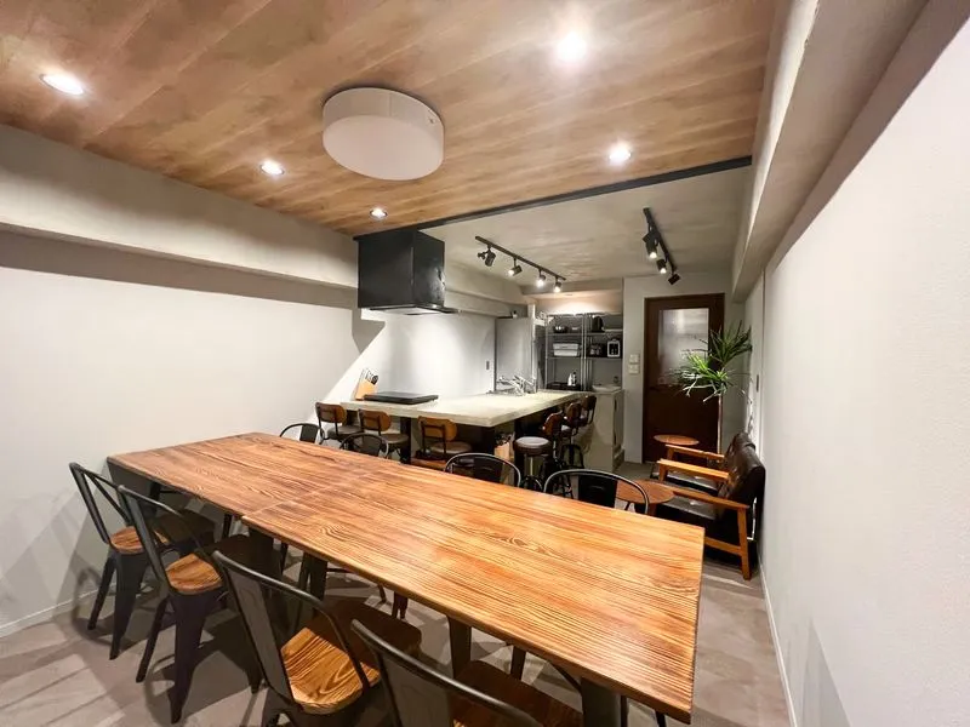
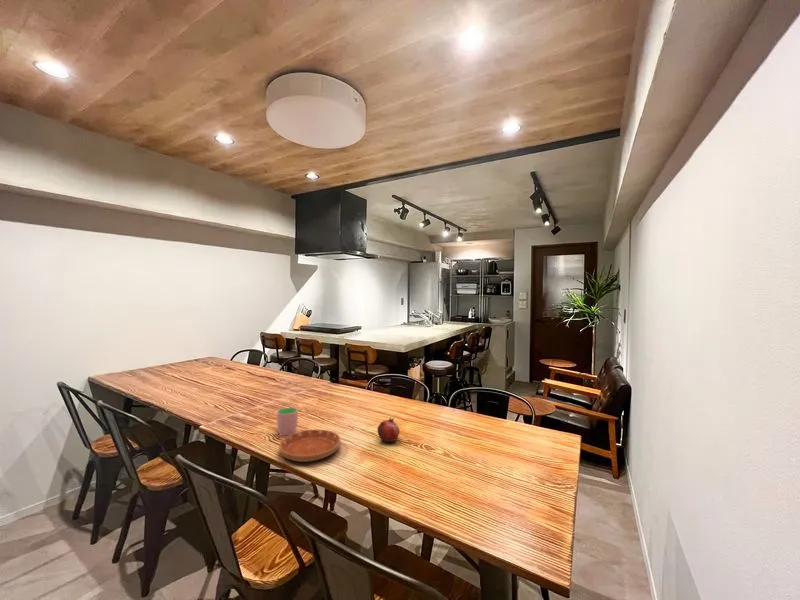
+ saucer (310, 445)
+ cup (285, 420)
+ fruit (388, 428)
